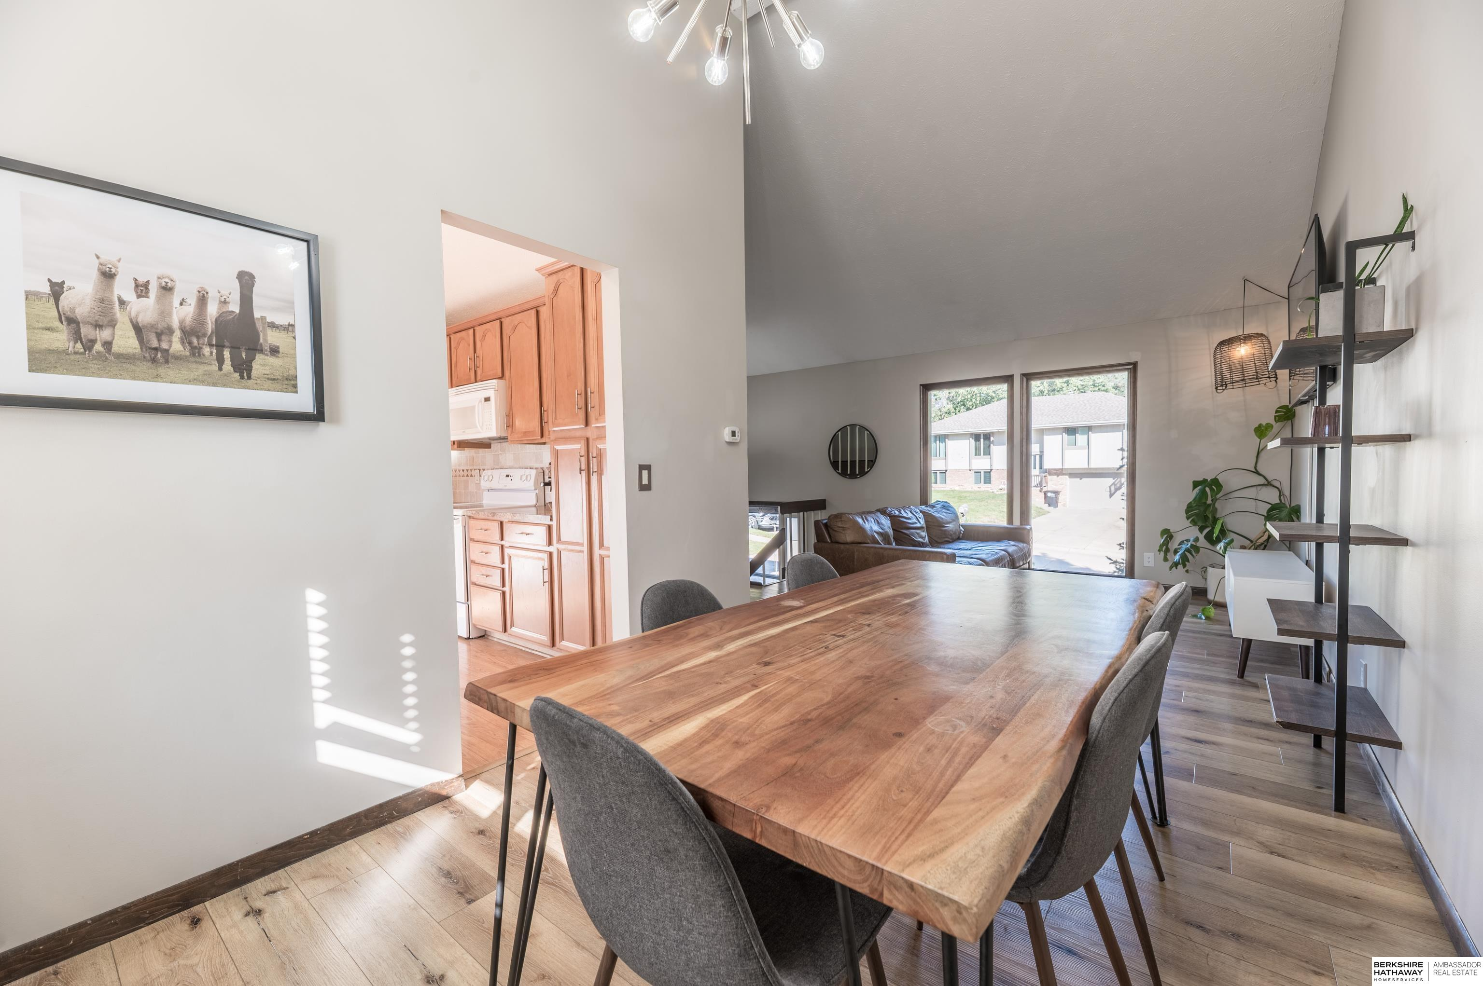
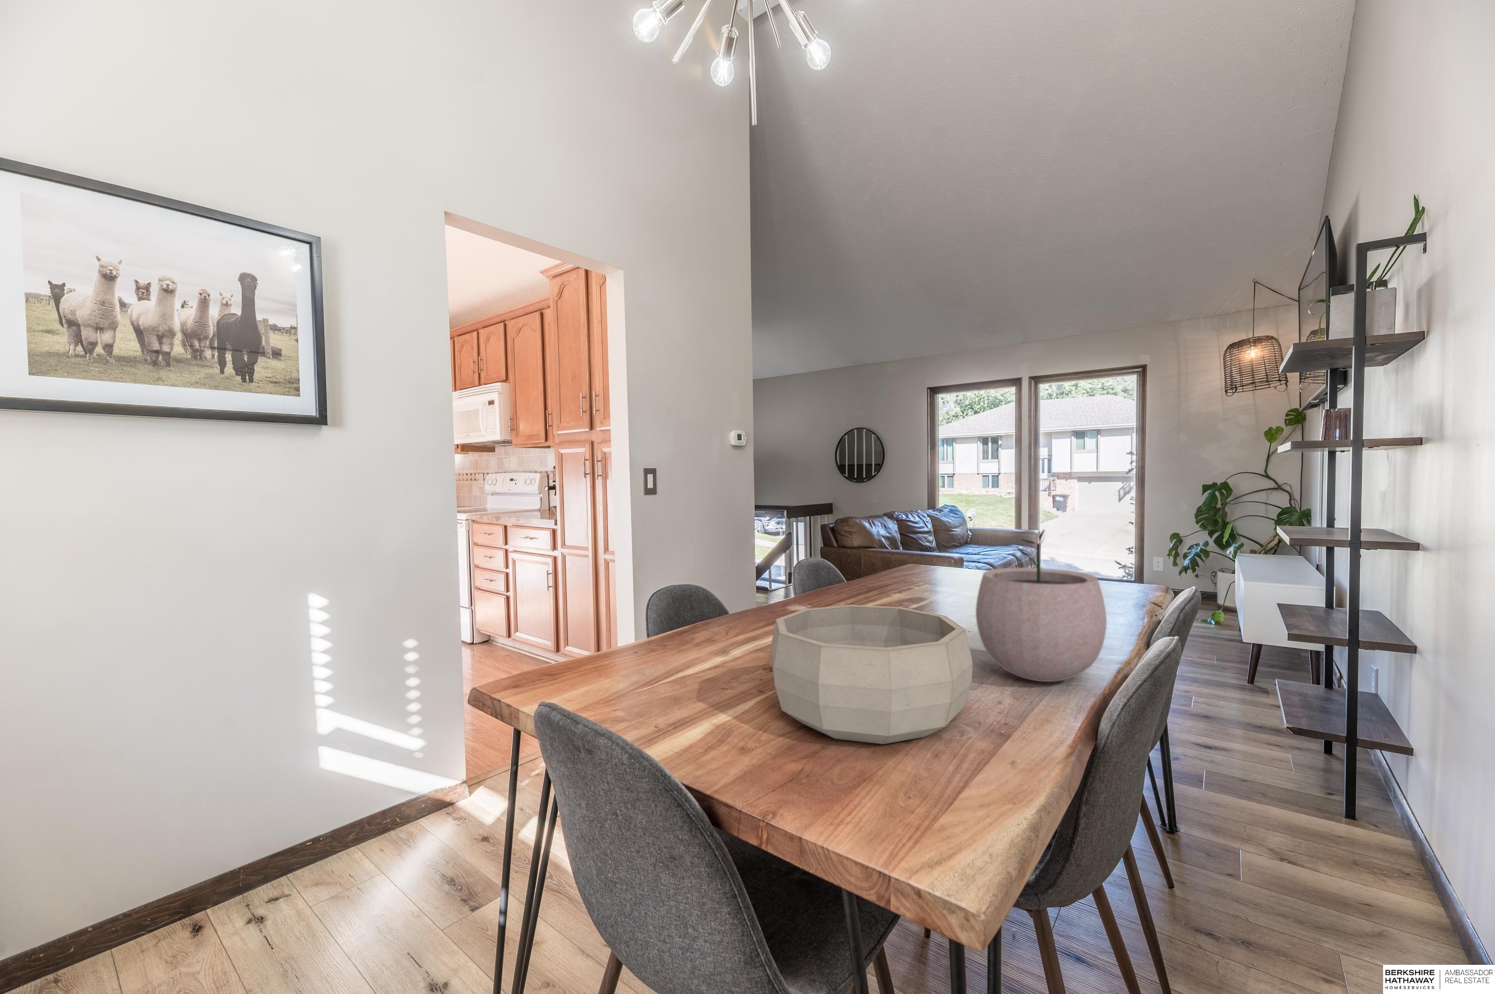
+ plant pot (1039, 604)
+ decorative bowl (867, 669)
